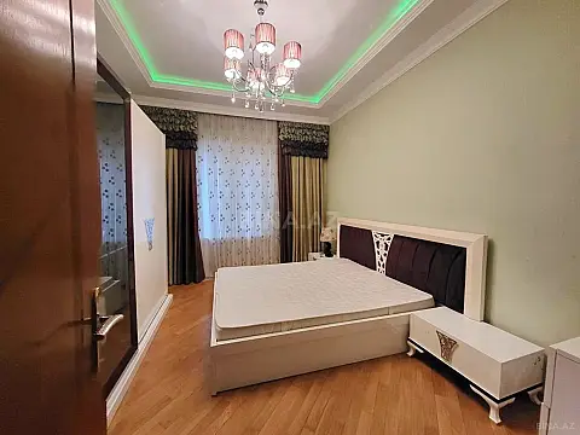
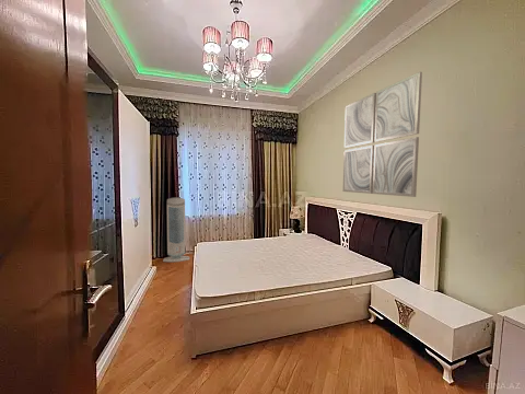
+ wall art (374, 144)
+ air purifier (176, 229)
